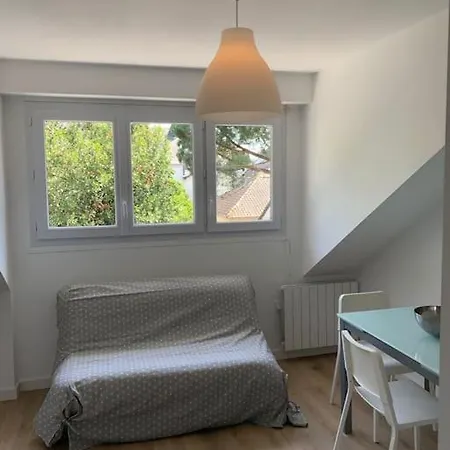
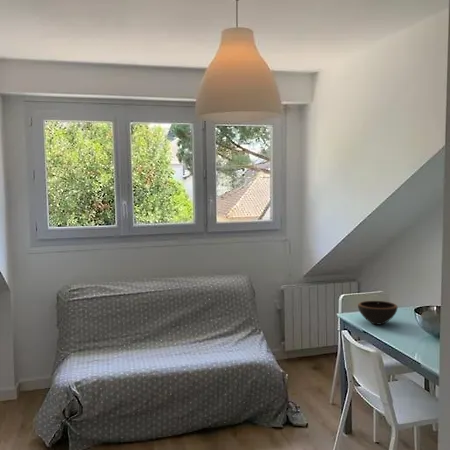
+ bowl (377, 313)
